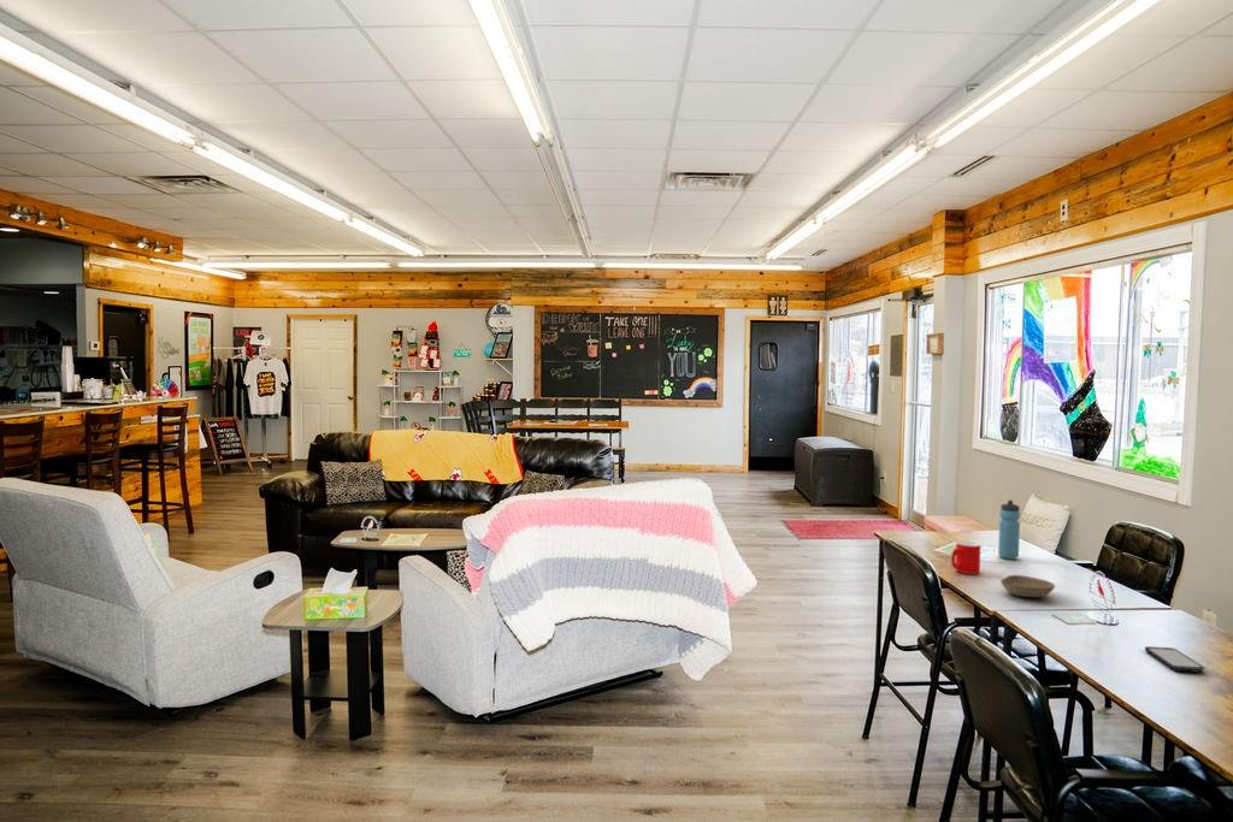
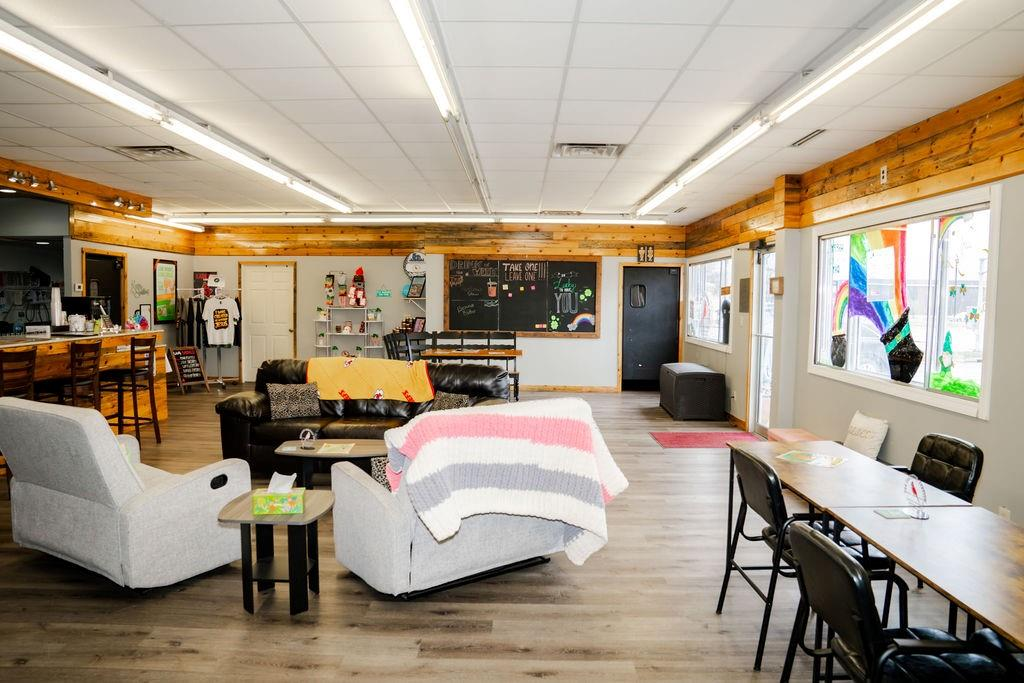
- bowl (1027, 589)
- cup (963, 557)
- water bottle (1009, 528)
- smartphone (1174, 658)
